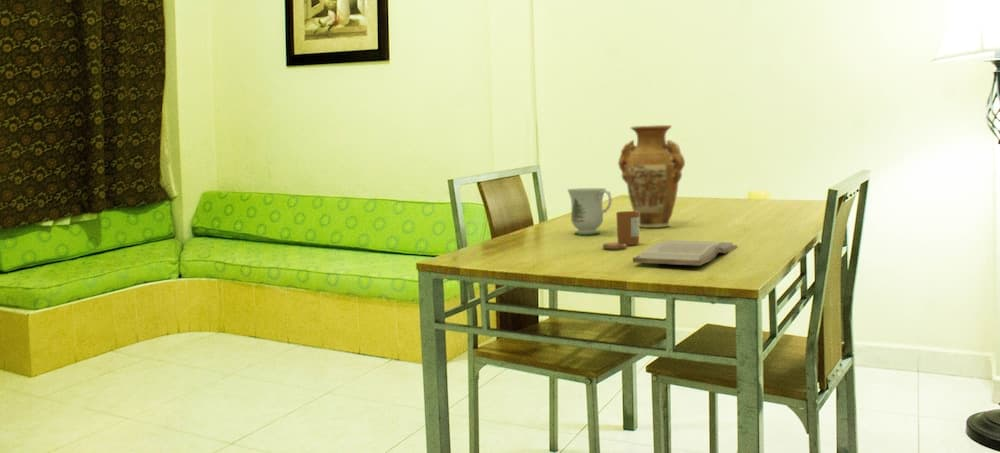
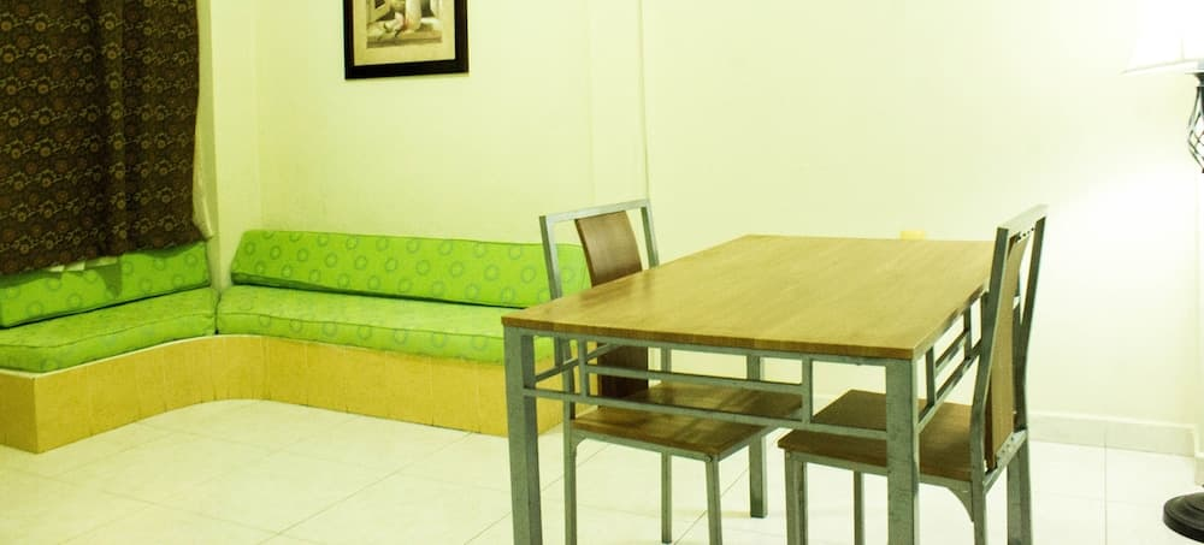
- book (687, 249)
- vase (652, 175)
- mug (592, 211)
- candle (621, 229)
